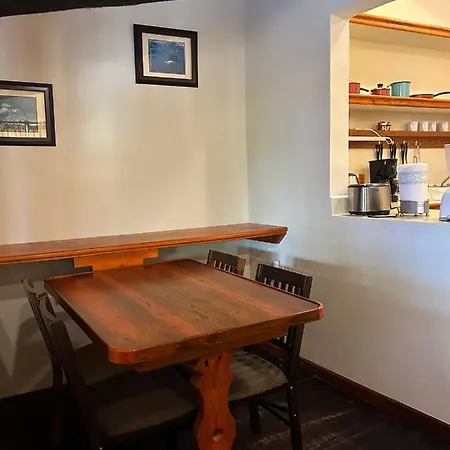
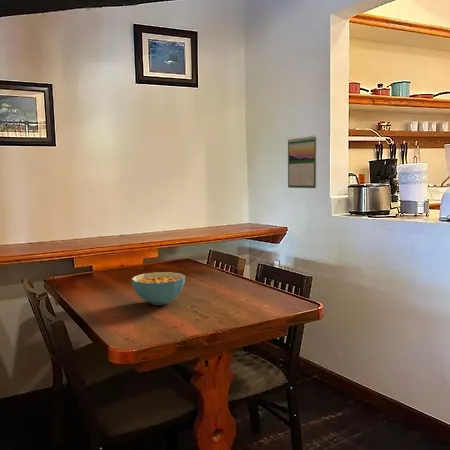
+ calendar (301, 162)
+ cereal bowl (159, 290)
